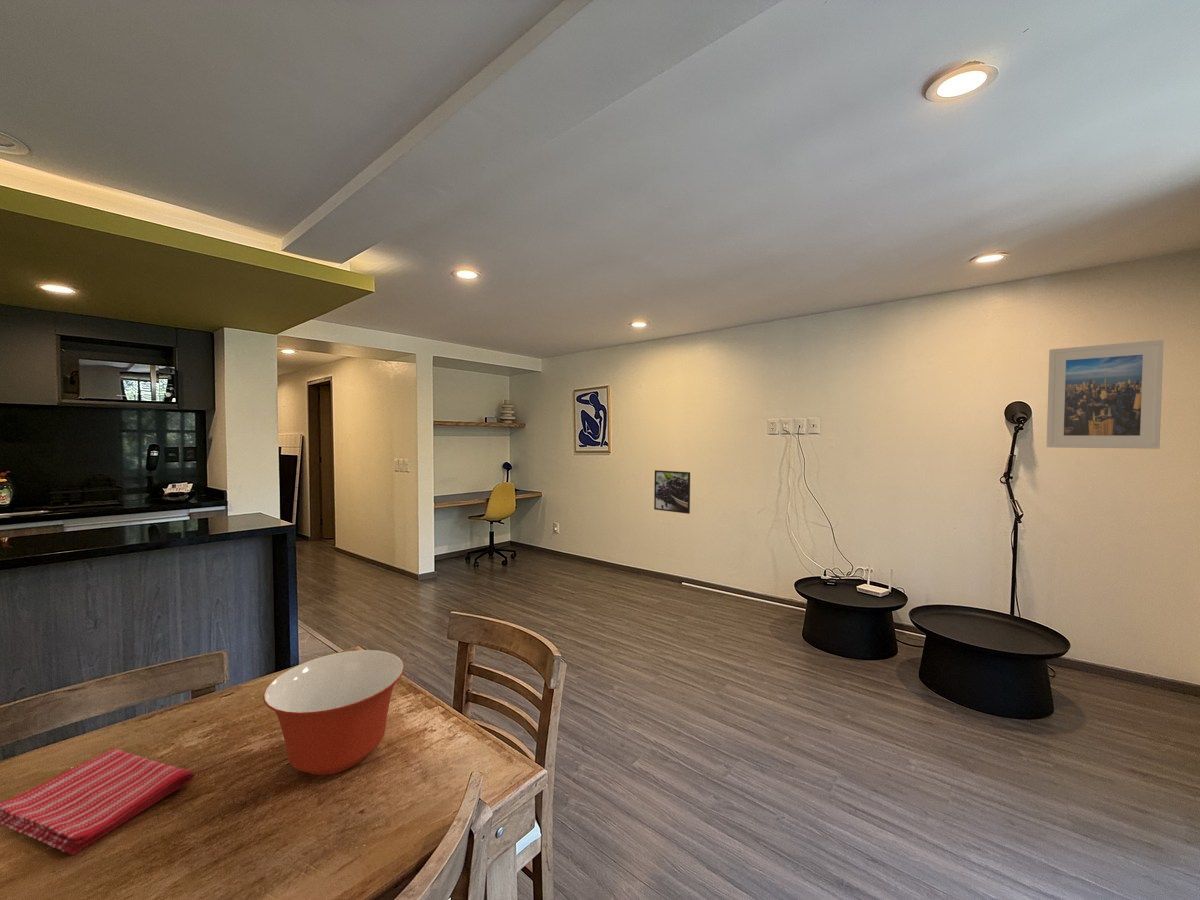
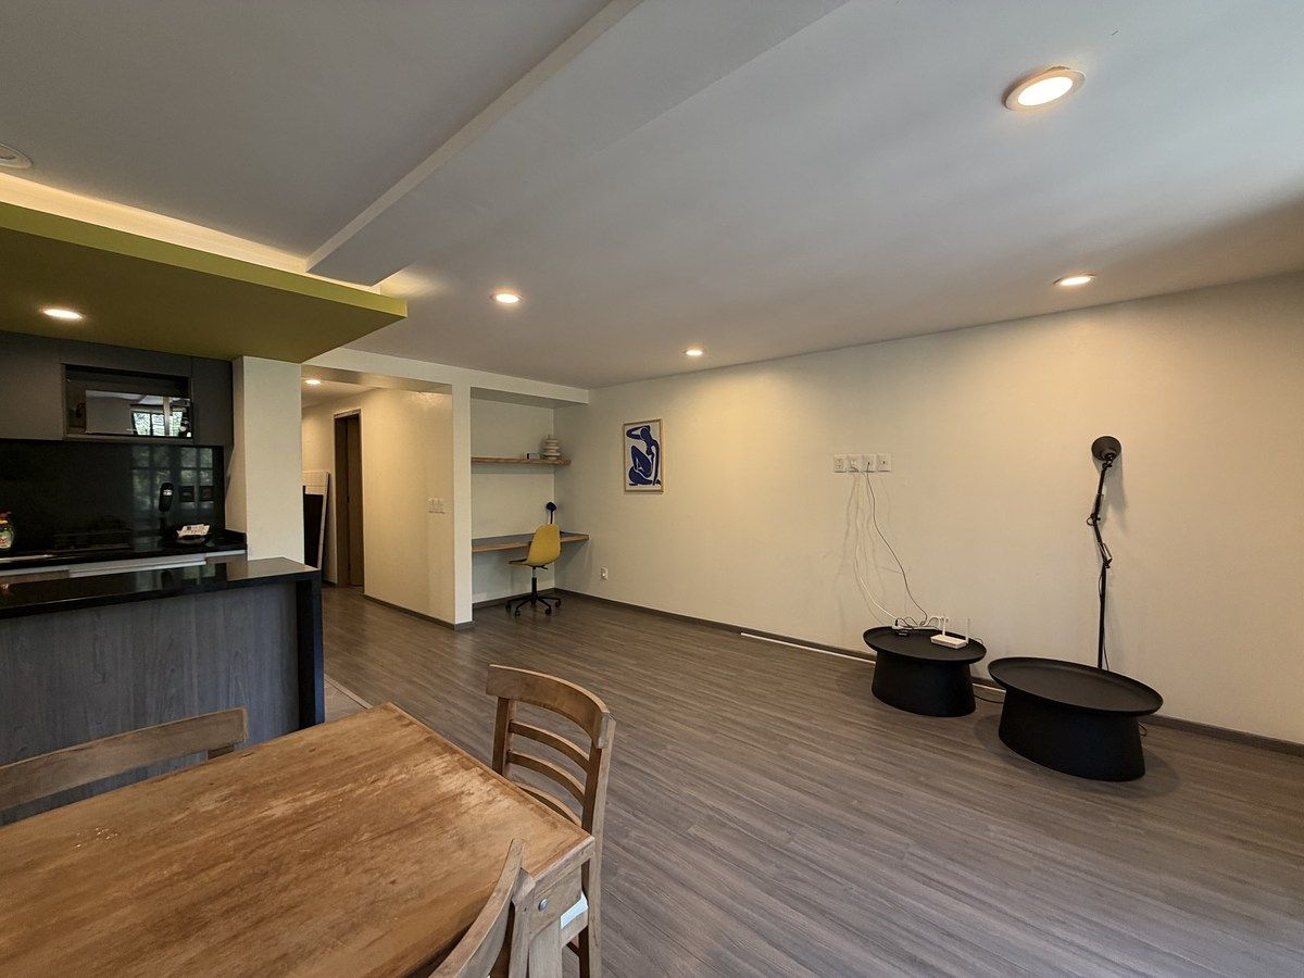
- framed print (671, 491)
- dish towel (97, 792)
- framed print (1101, 396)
- mixing bowl (338, 715)
